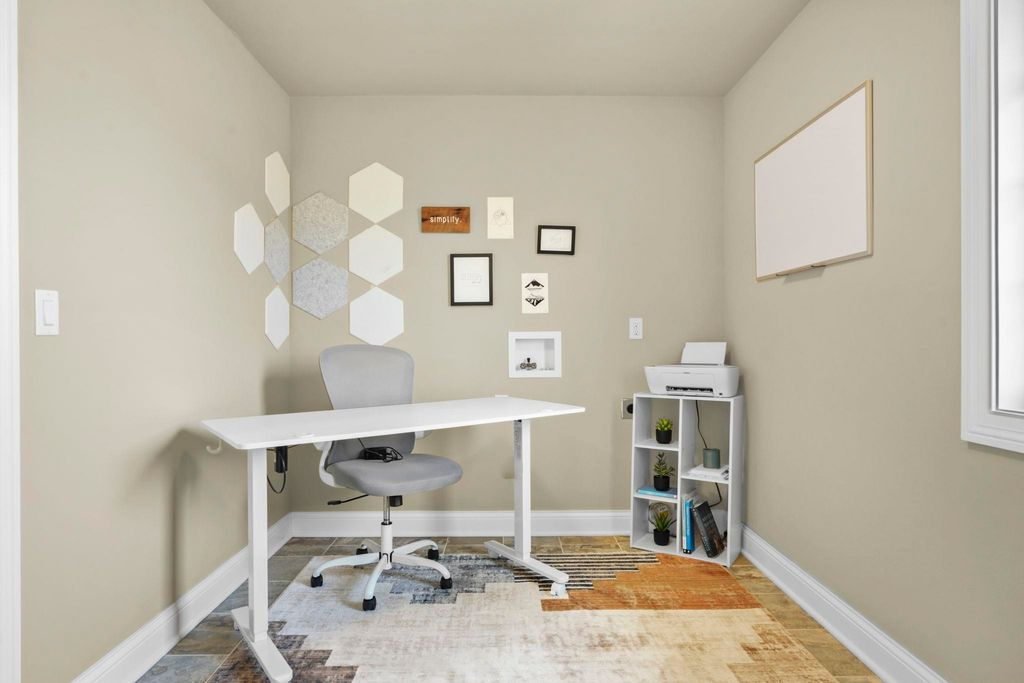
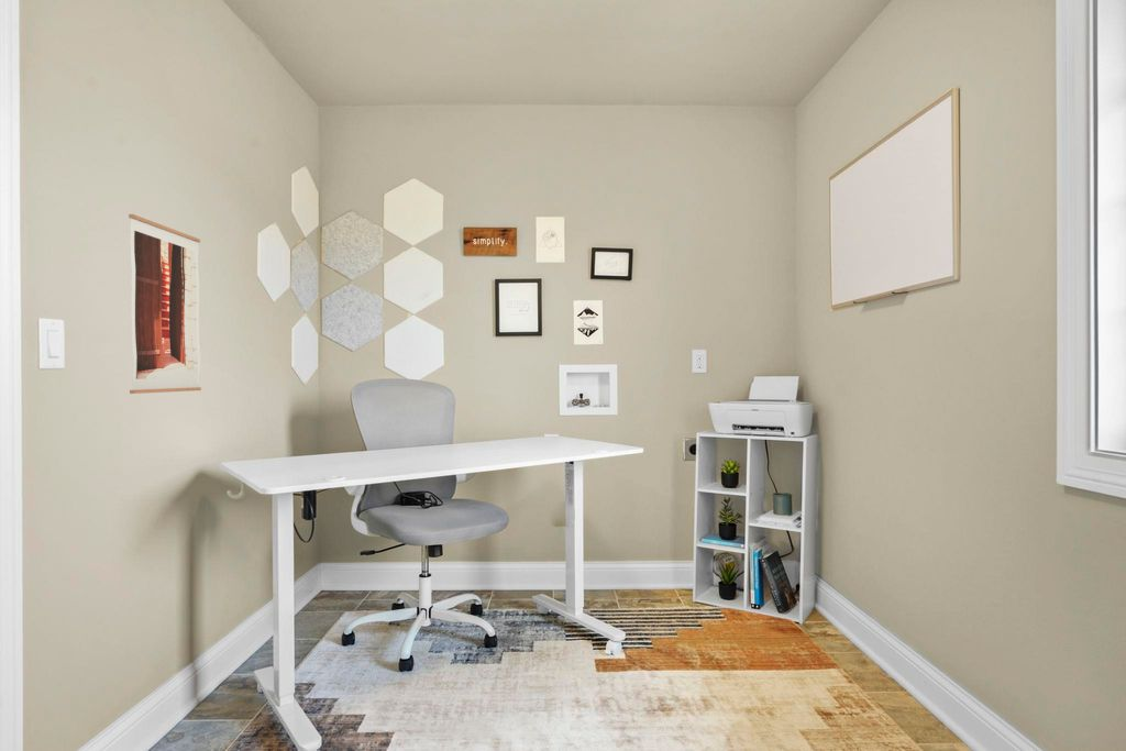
+ wall art (167, 309)
